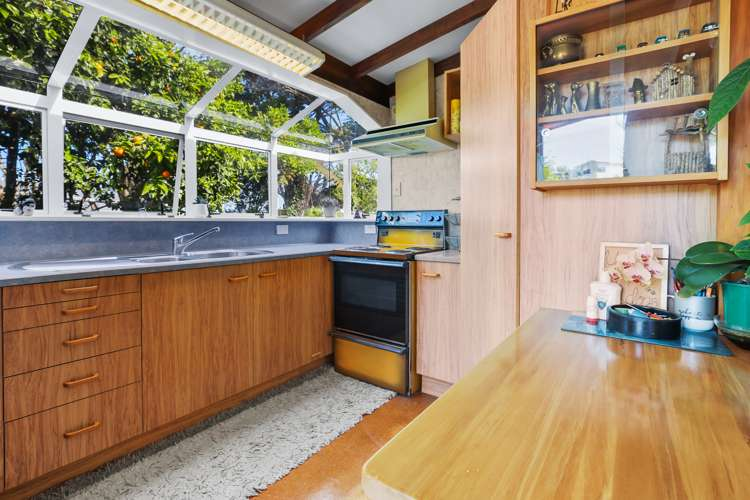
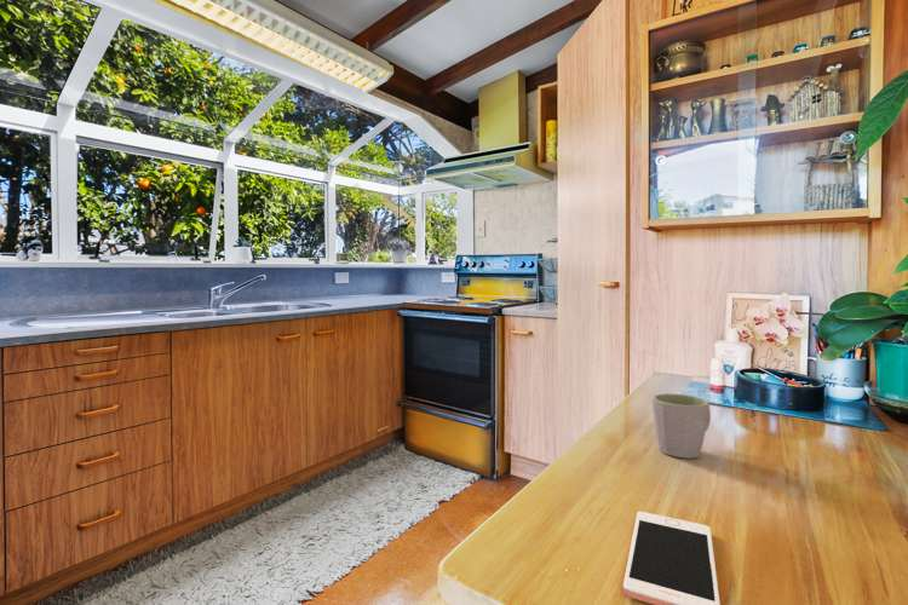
+ mug (685, 424)
+ cell phone (671, 557)
